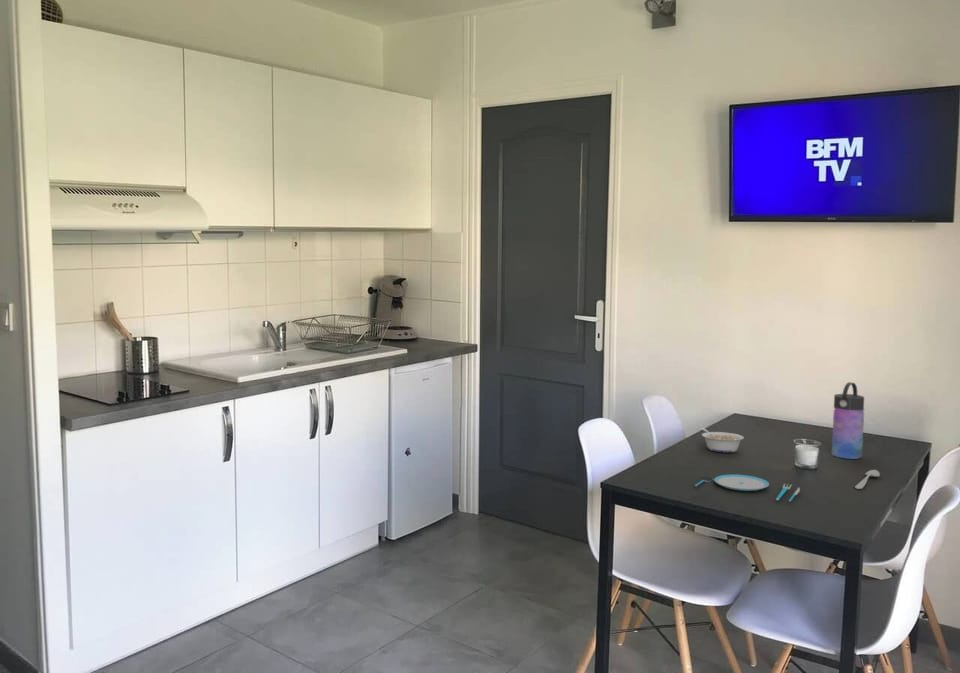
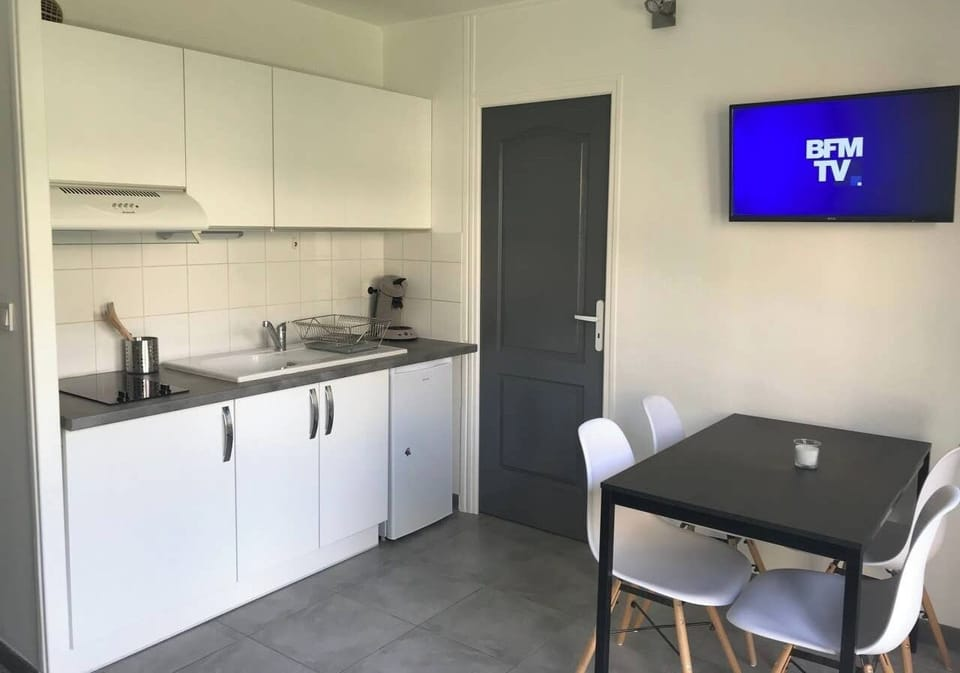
- spoon (866, 478)
- plate (746, 485)
- legume (720, 441)
- water bottle (848, 419)
